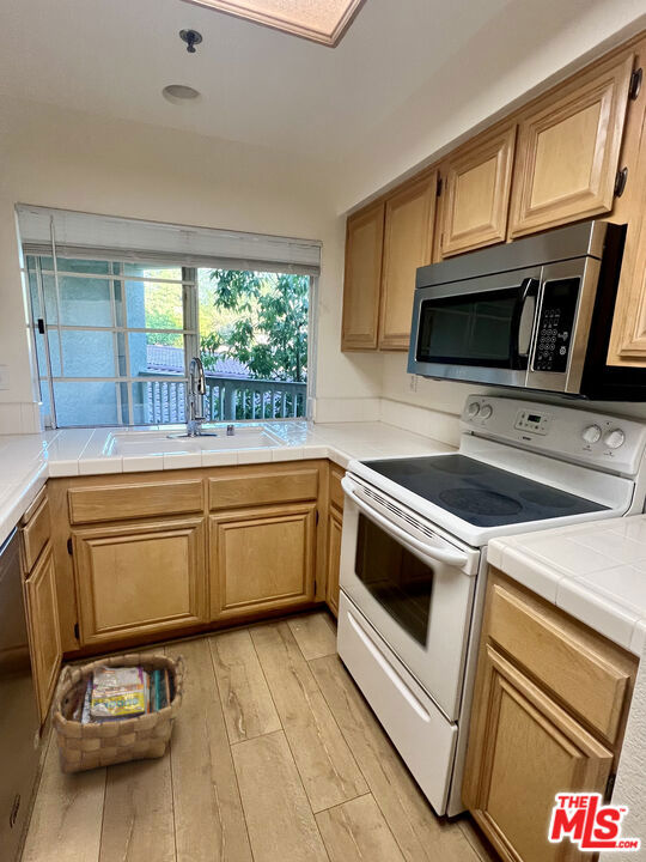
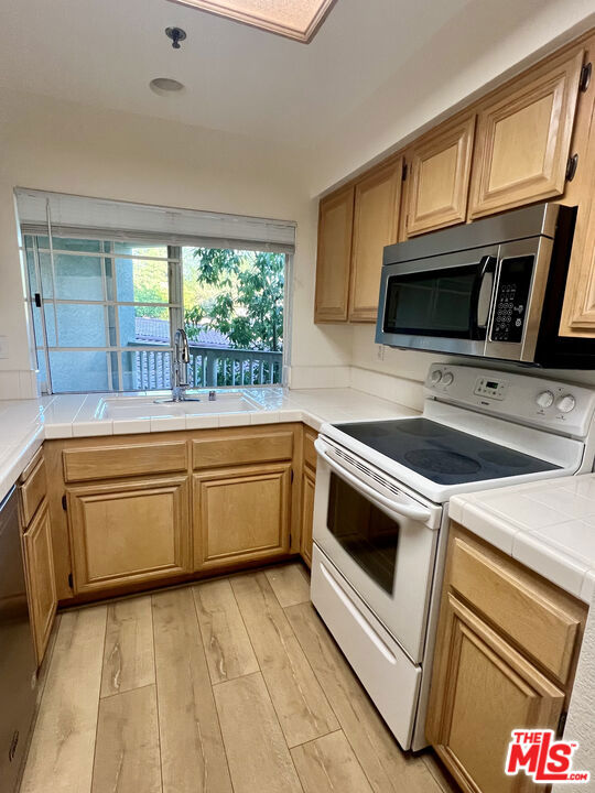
- woven basket (123, 697)
